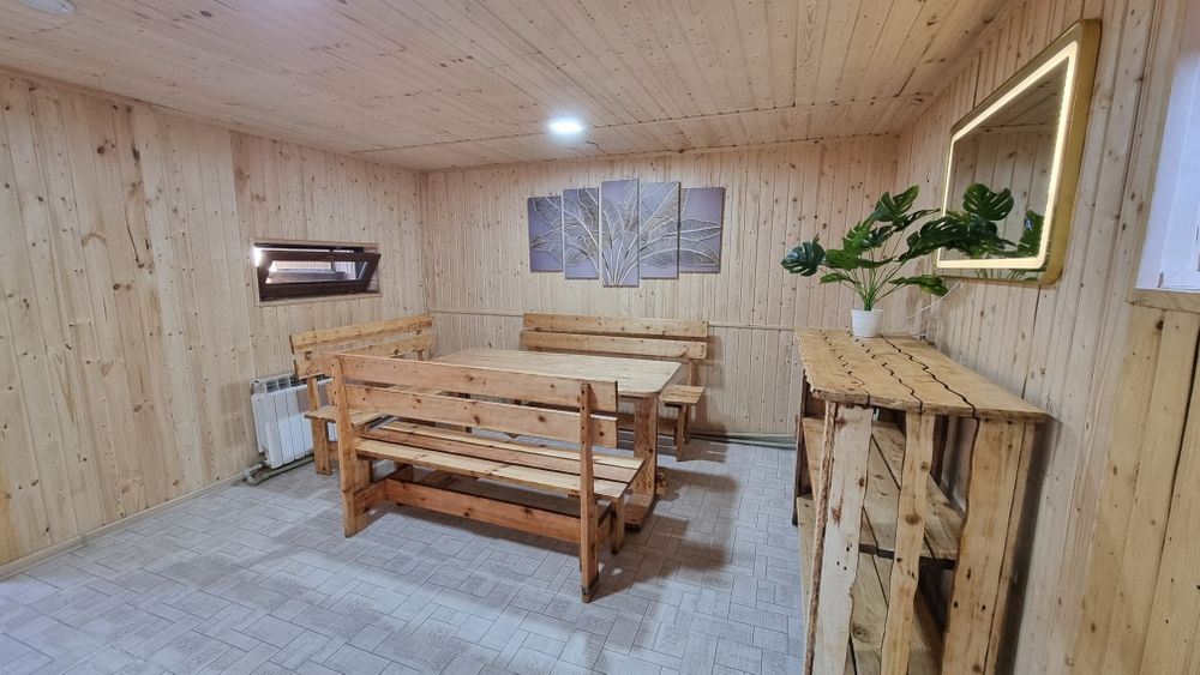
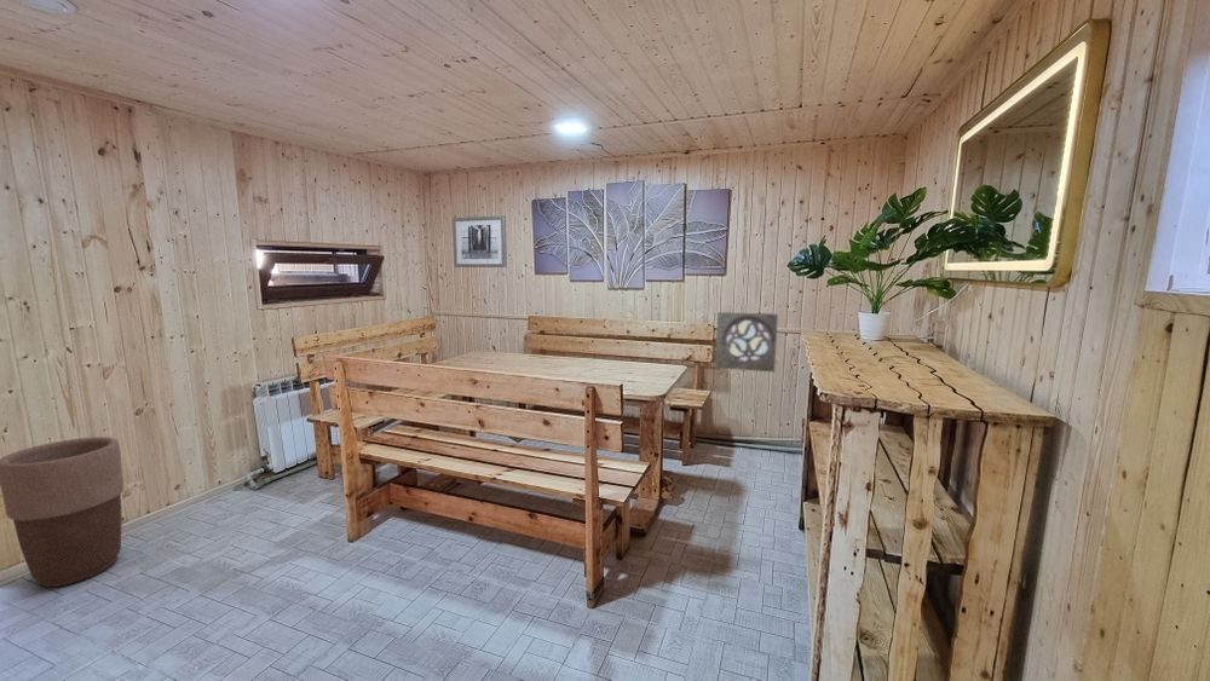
+ wall ornament (745, 341)
+ wall art (479, 242)
+ planter (70, 510)
